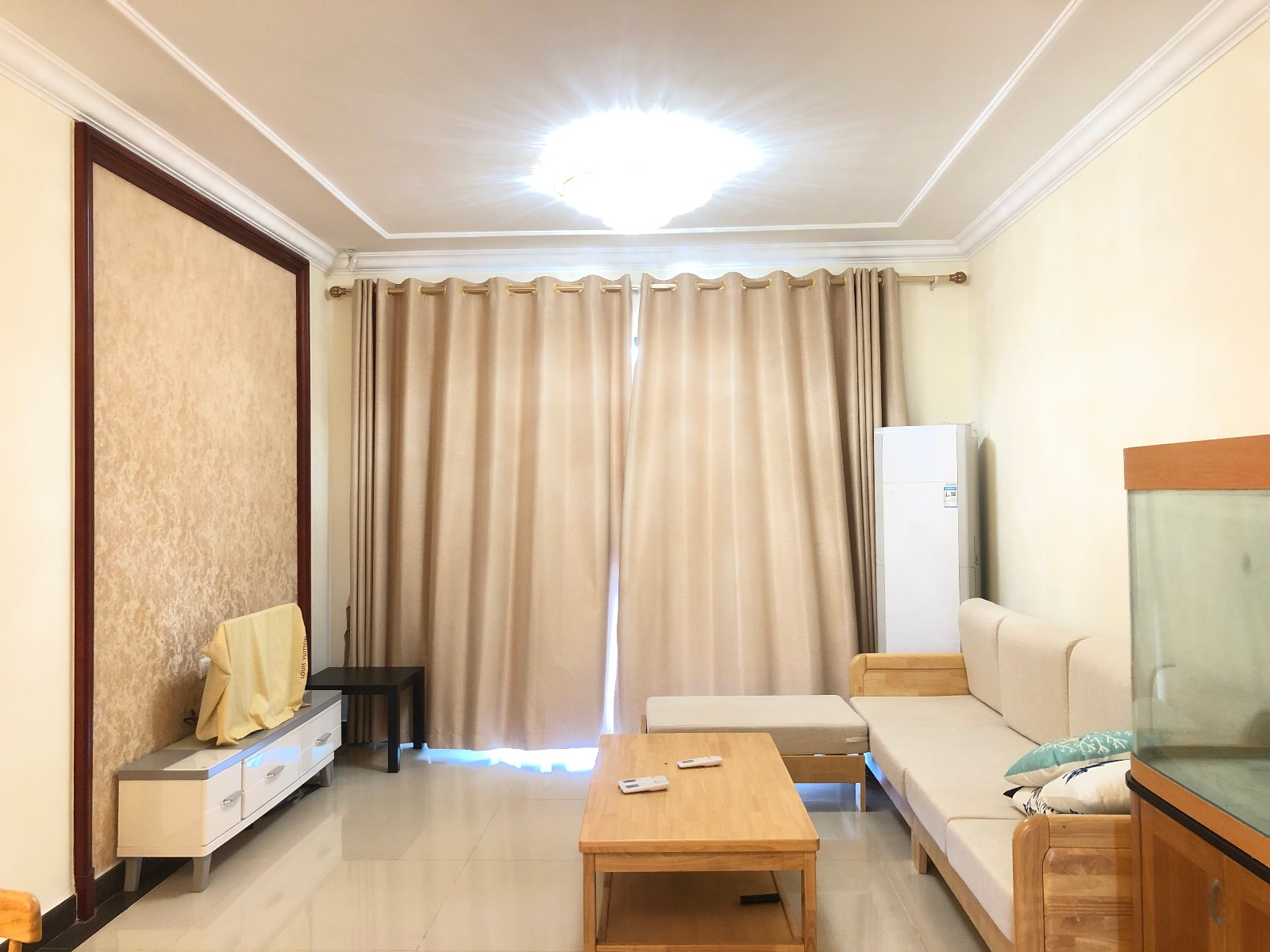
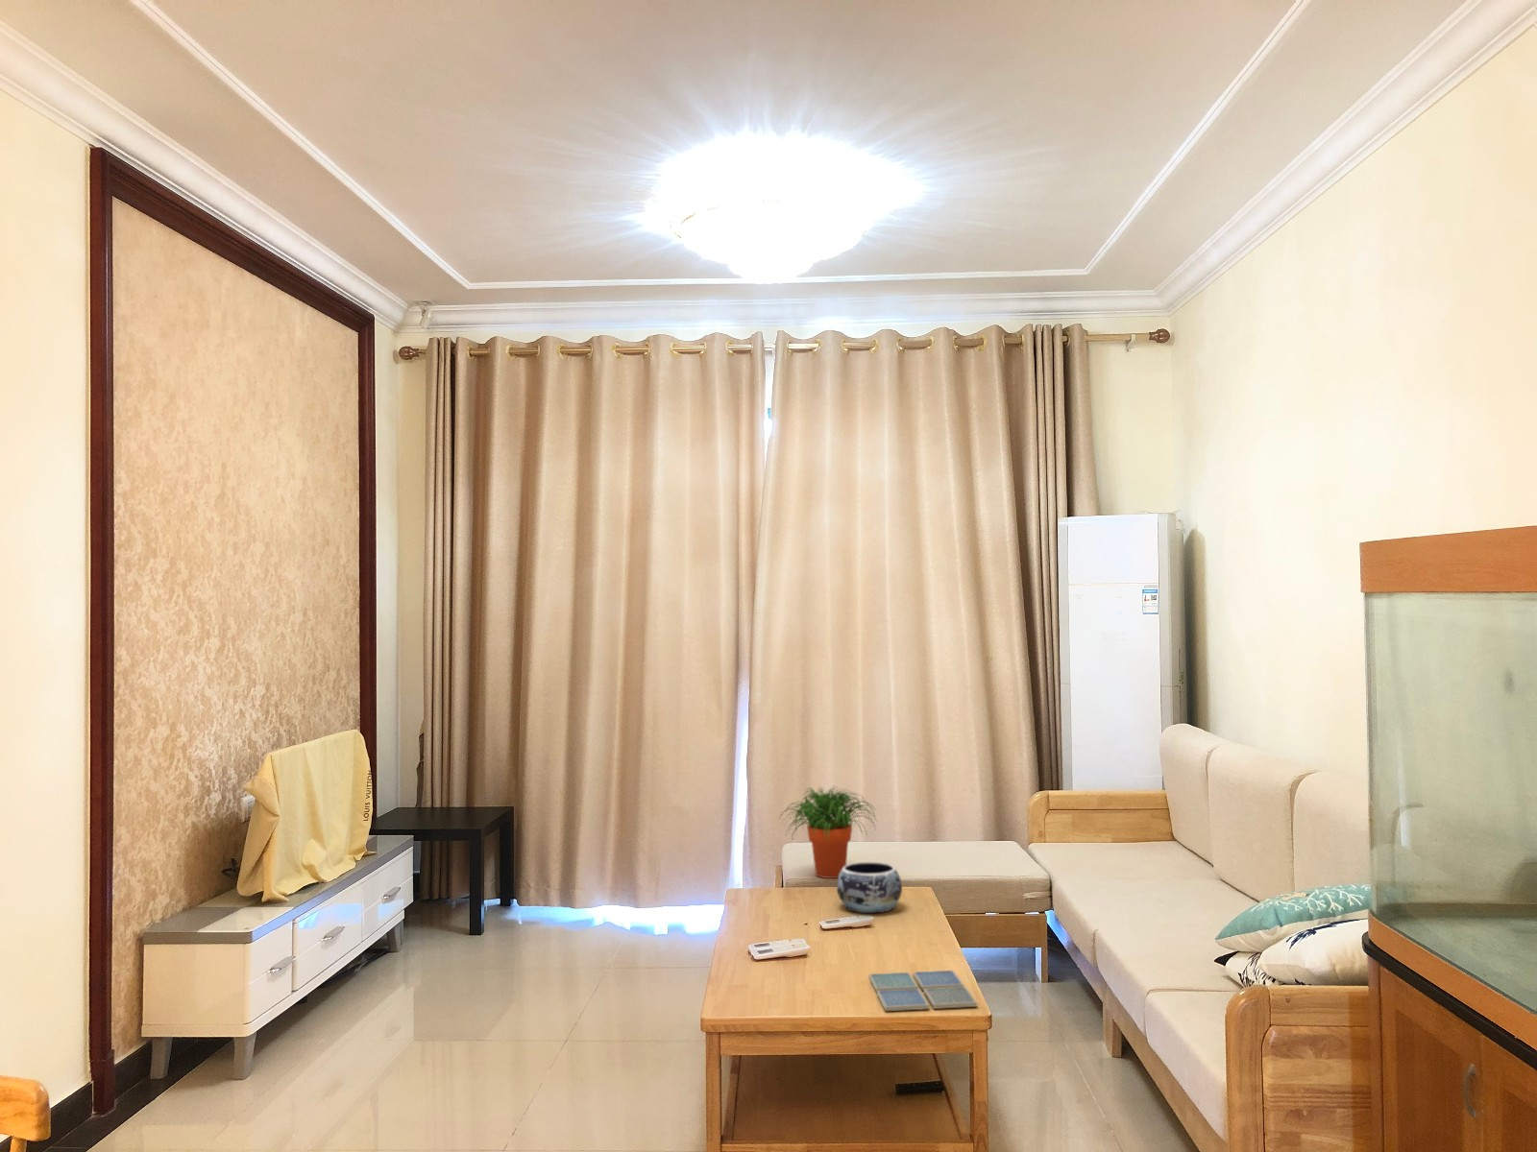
+ decorative bowl (869, 887)
+ potted plant (828, 830)
+ drink coaster (920, 990)
